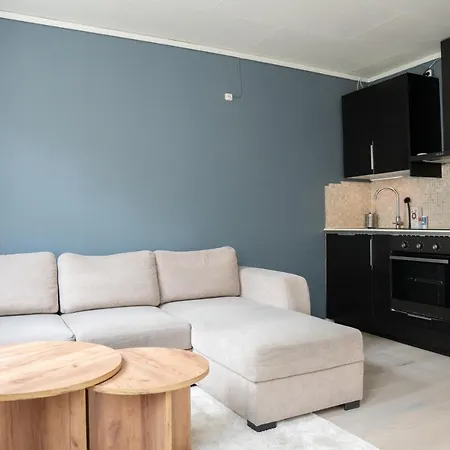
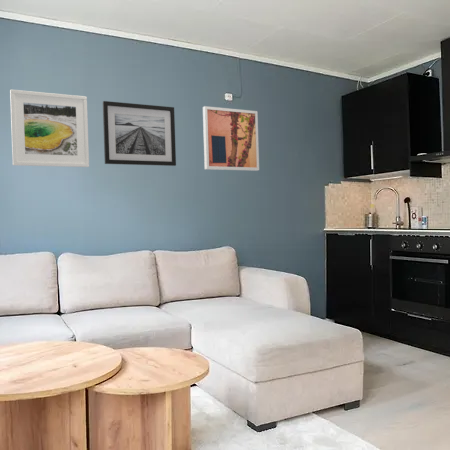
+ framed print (50, 129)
+ wall art (231, 139)
+ wall art (140, 134)
